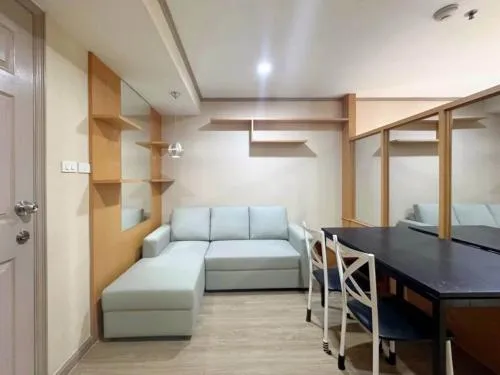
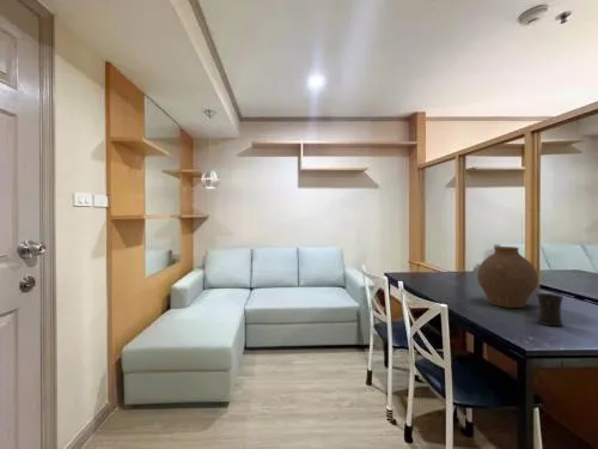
+ mug (549, 309)
+ vase (506, 275)
